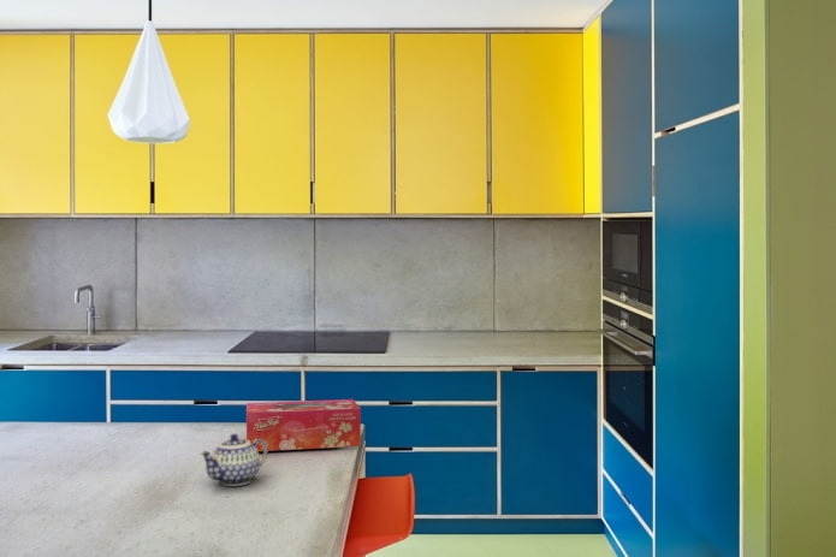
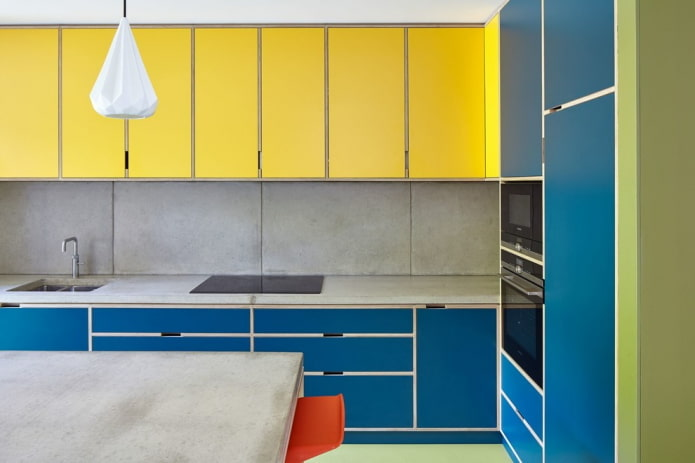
- tissue box (302, 423)
- teapot (235, 457)
